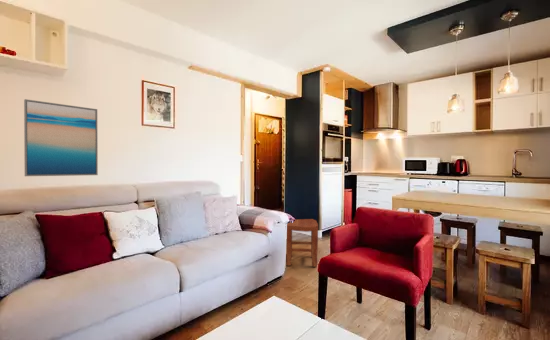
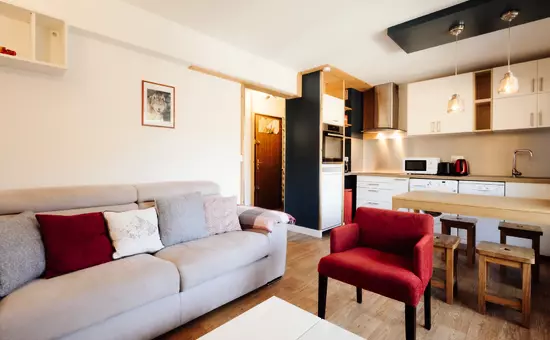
- wall art (63, 140)
- stool (301, 242)
